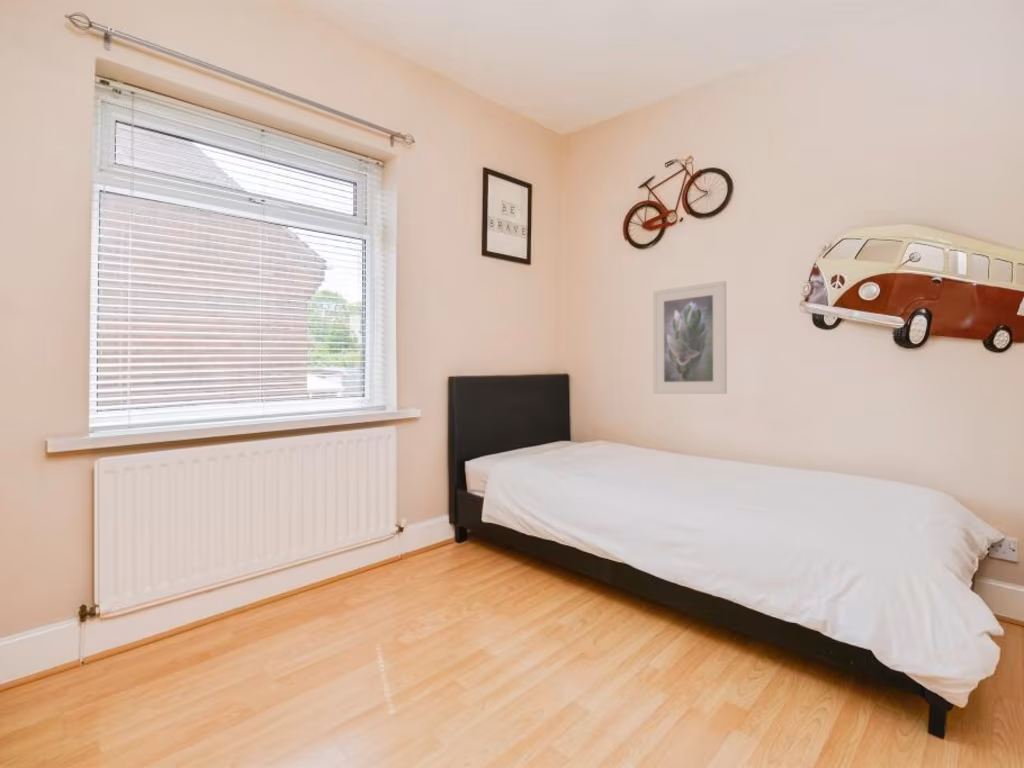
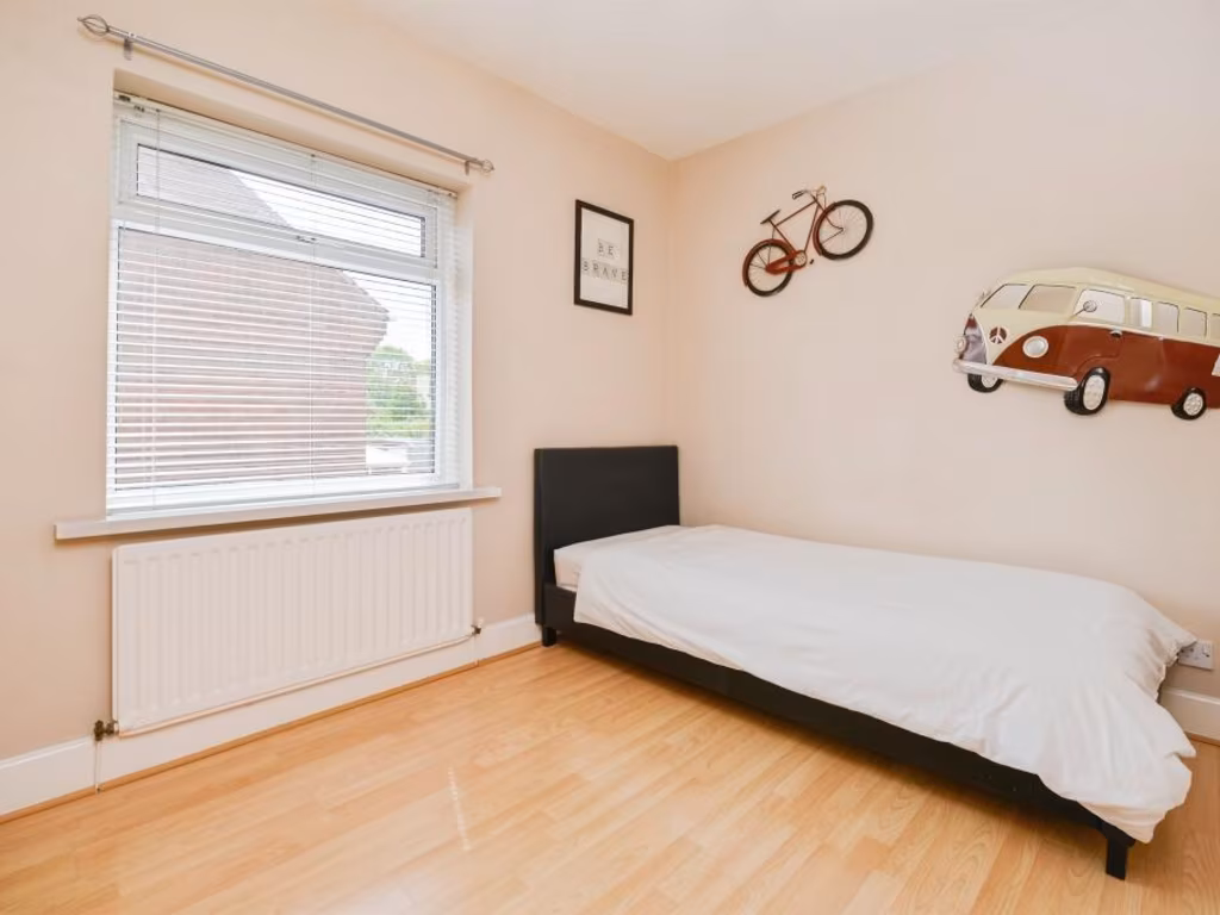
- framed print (688, 340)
